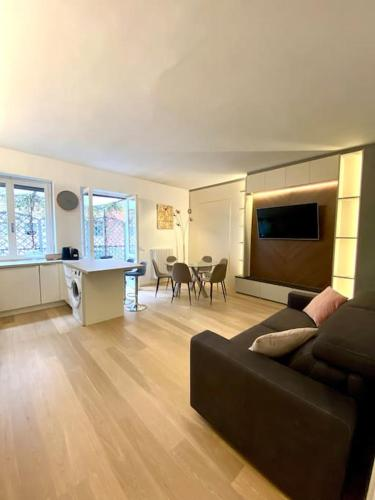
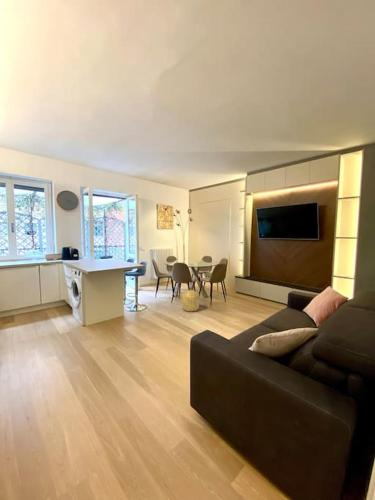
+ basket (190, 299)
